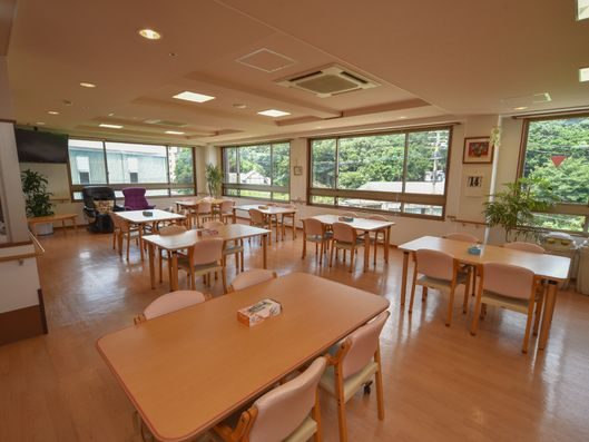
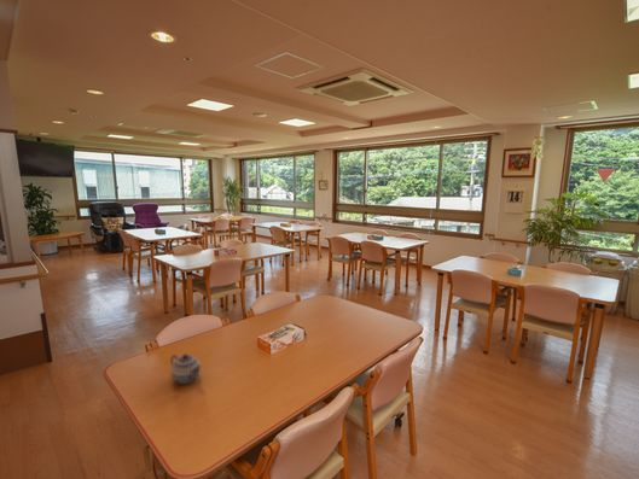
+ teapot (185, 366)
